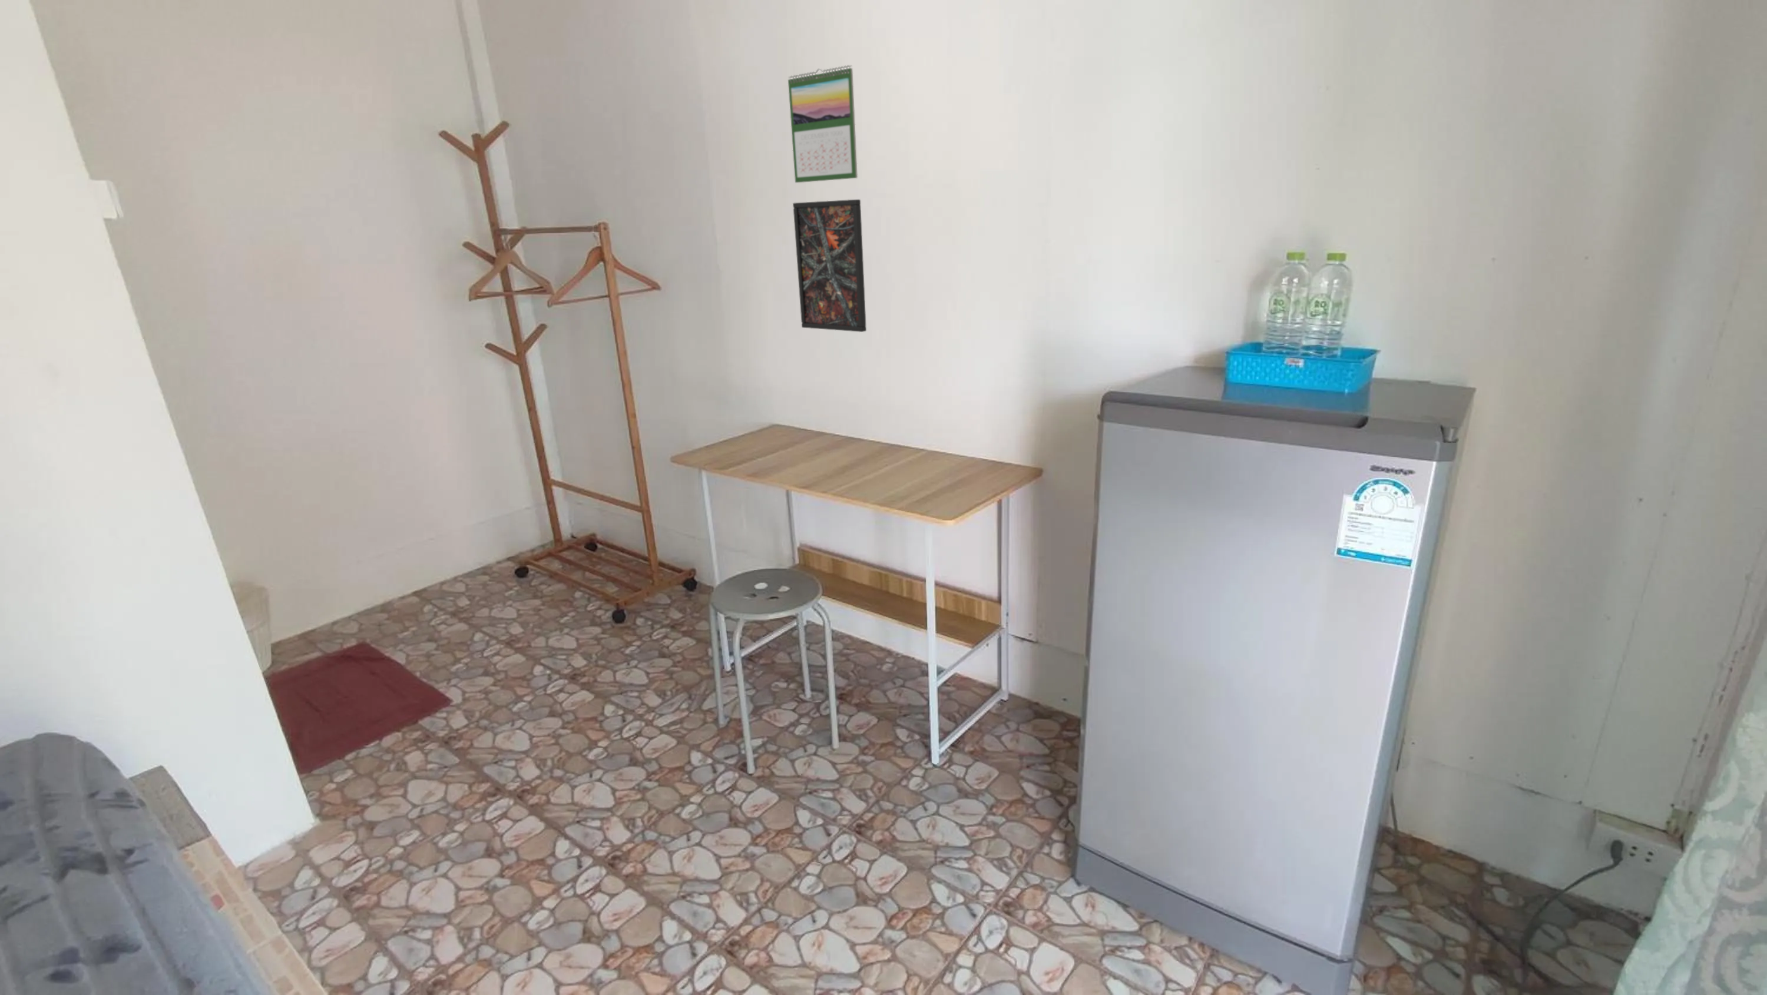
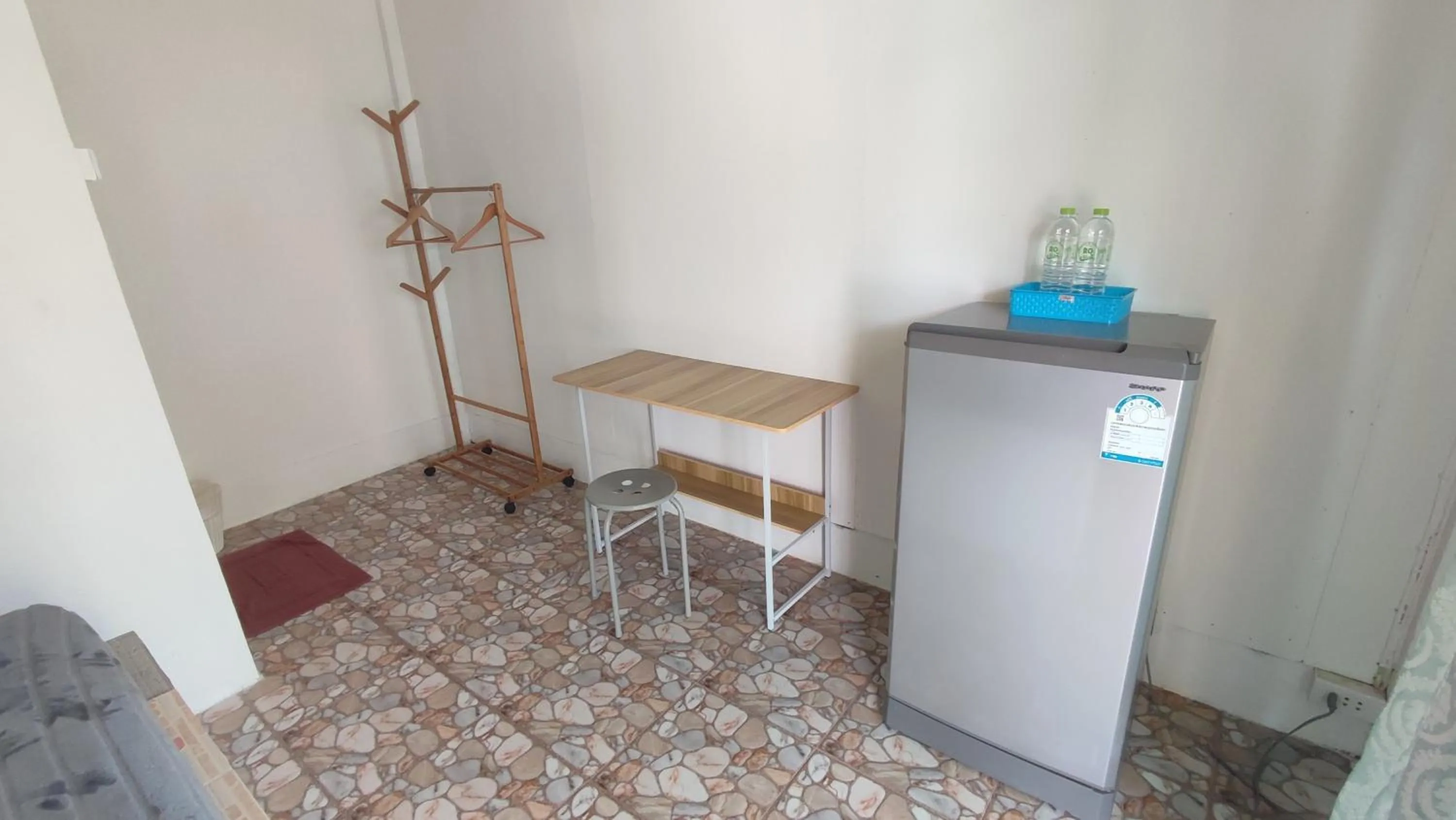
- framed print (829, 267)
- calendar (823, 125)
